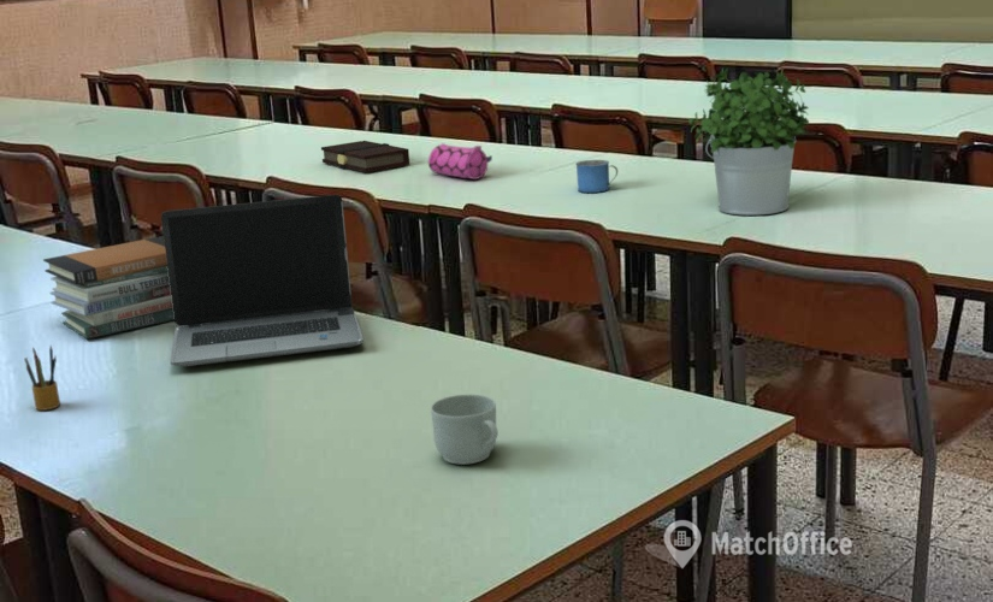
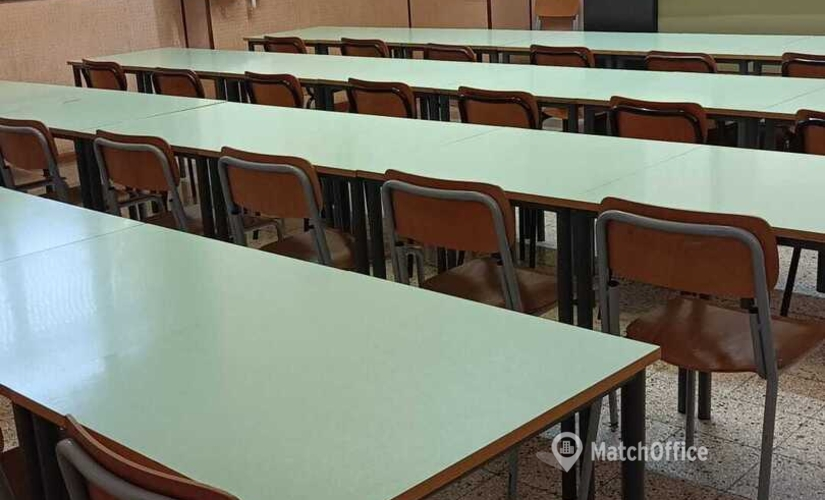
- potted plant (745, 138)
- pencil box (43, 378)
- book (363, 155)
- laptop computer (260, 278)
- book stack (128, 285)
- pencil case (457, 159)
- mug (597, 176)
- mug (469, 432)
